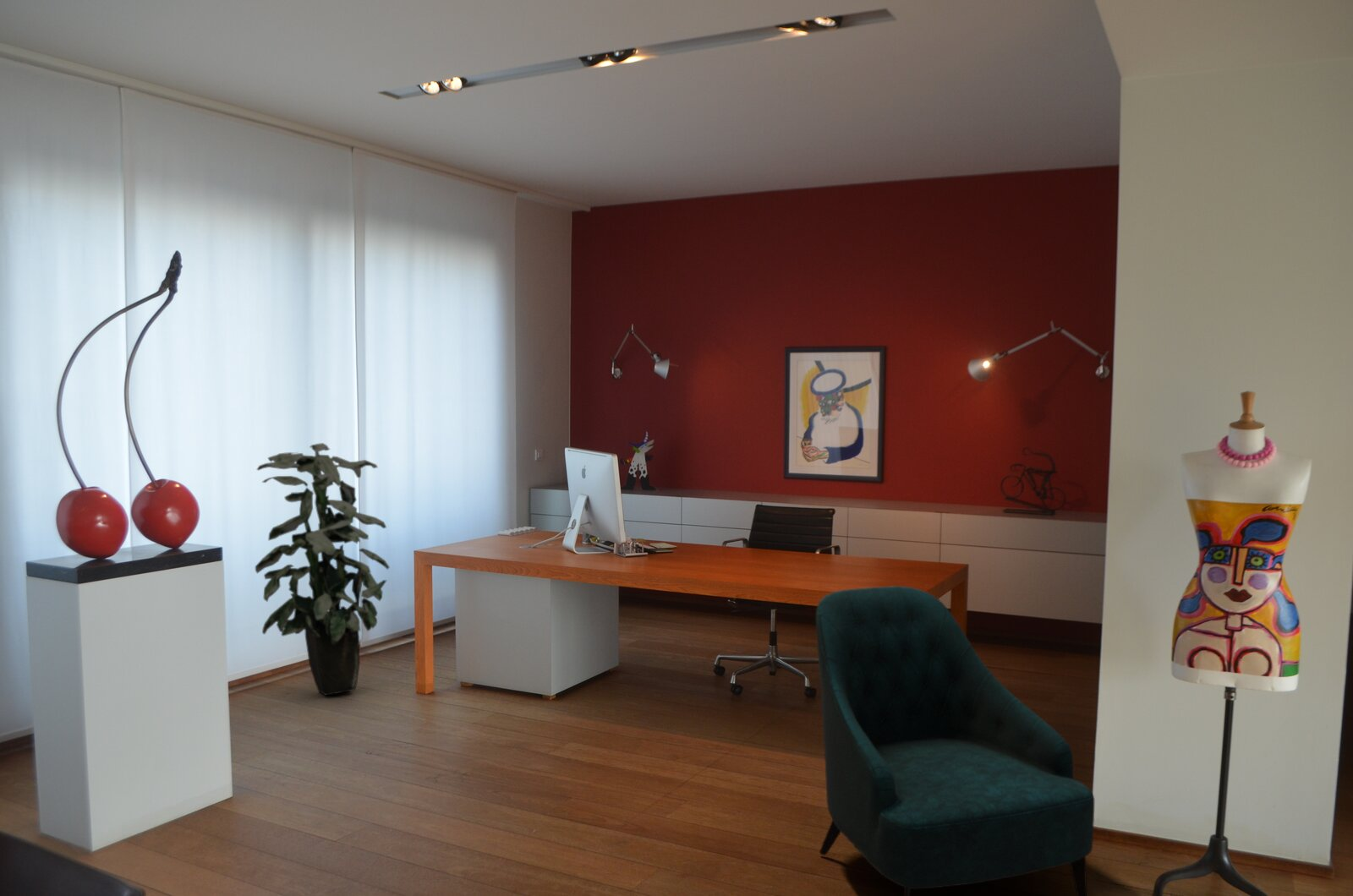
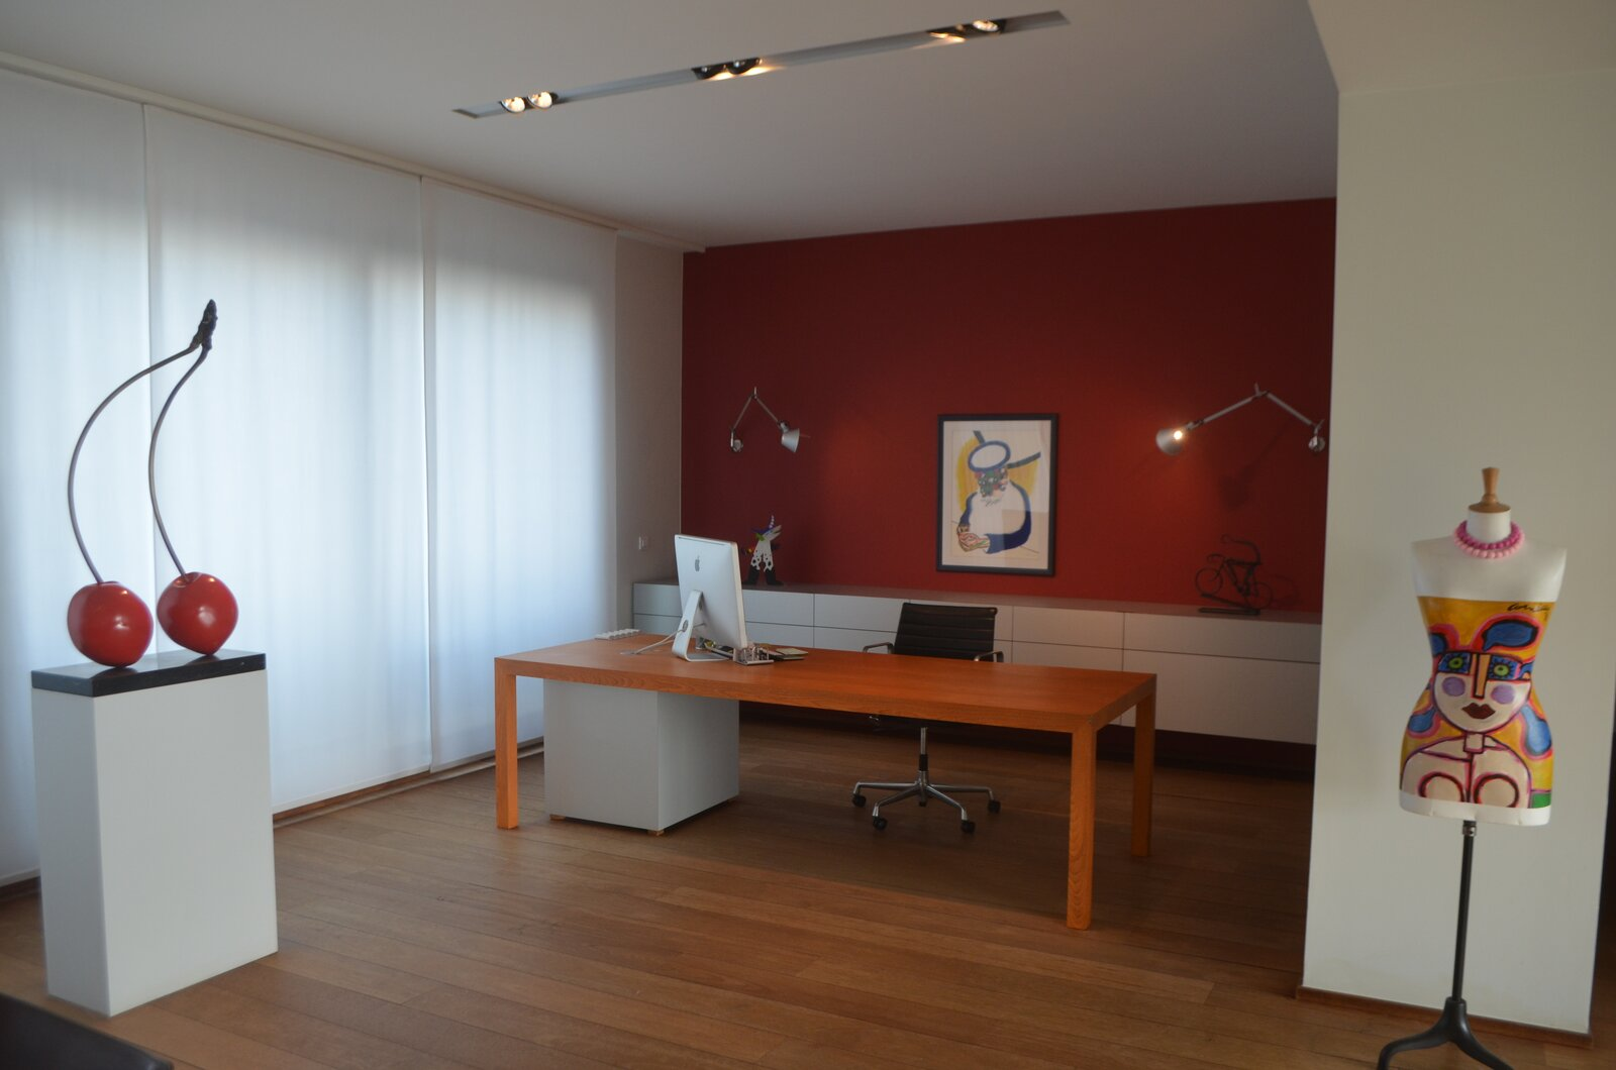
- armchair (941, 745)
- indoor plant (322, 567)
